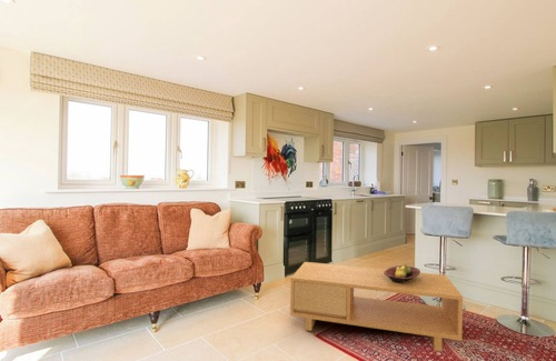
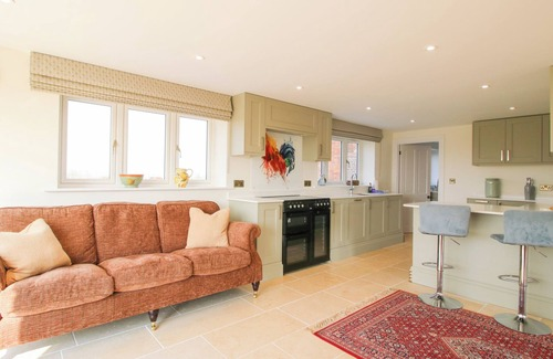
- fruit bowl (401, 271)
- coffee table (369, 300)
